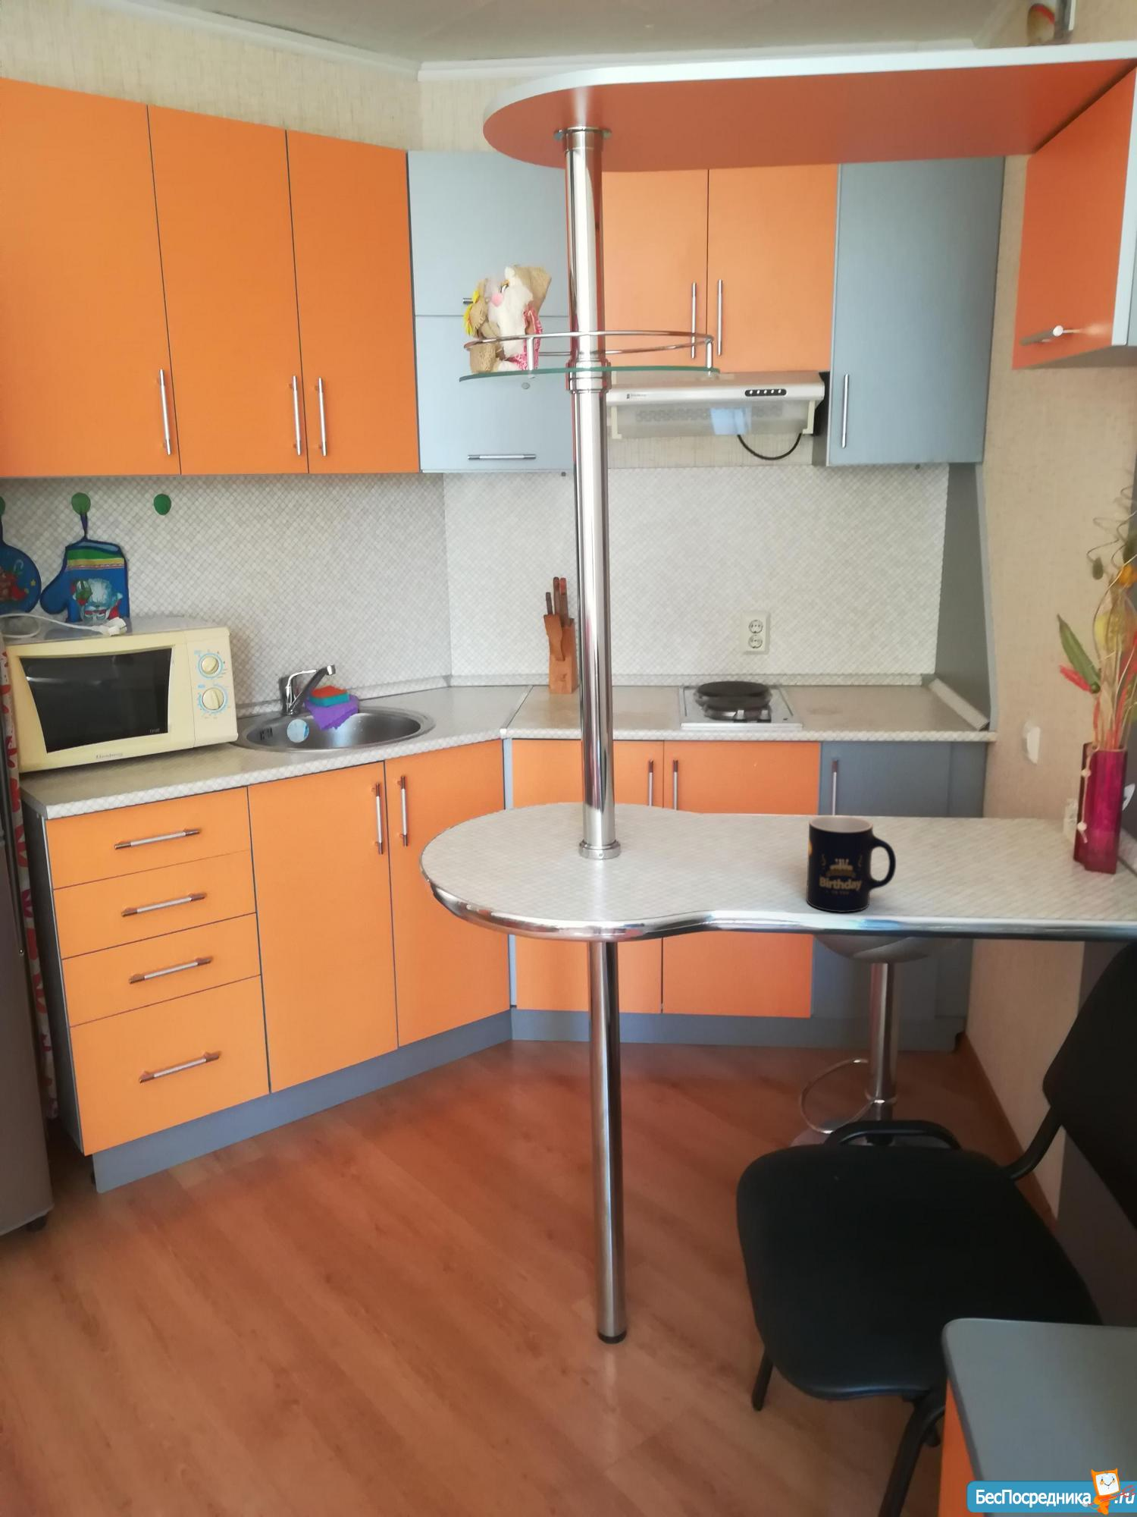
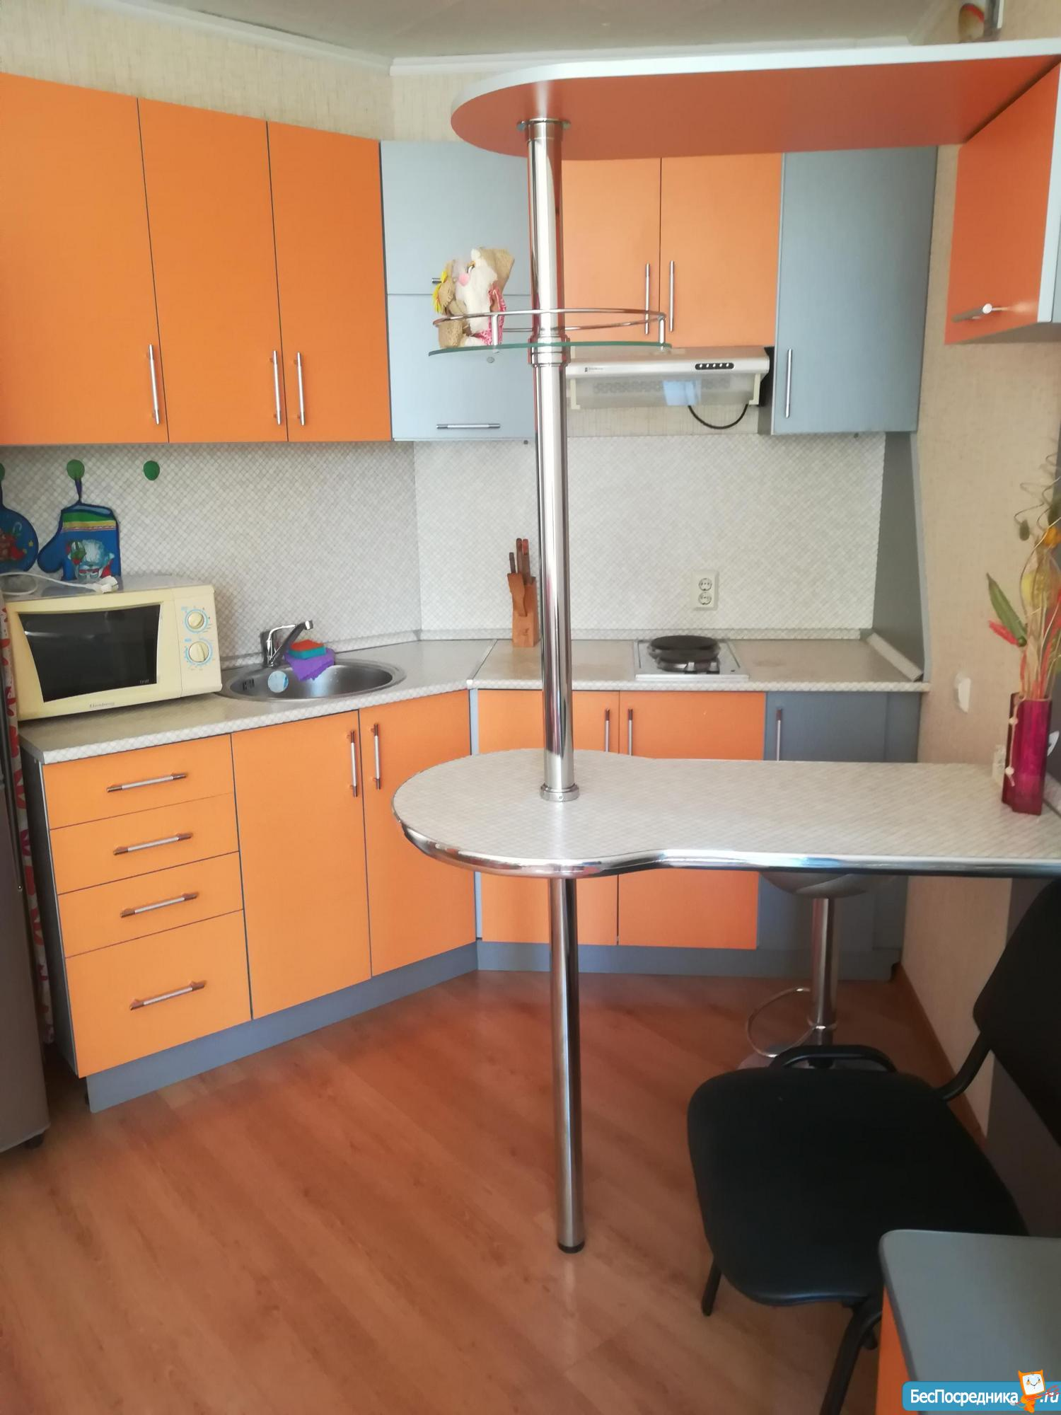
- mug (849, 862)
